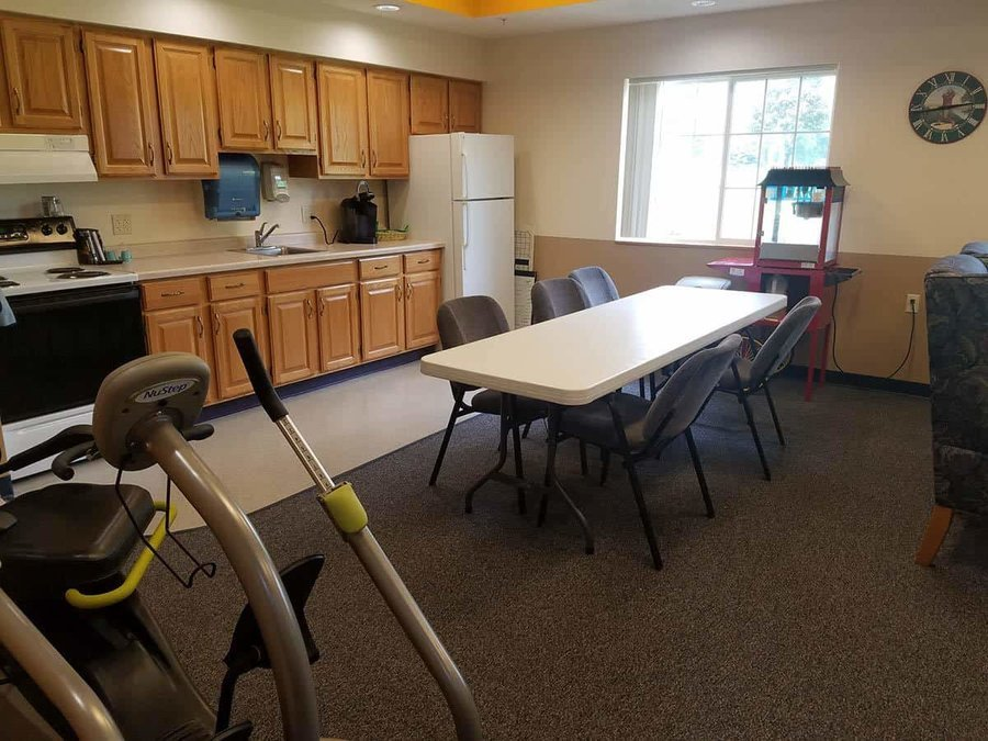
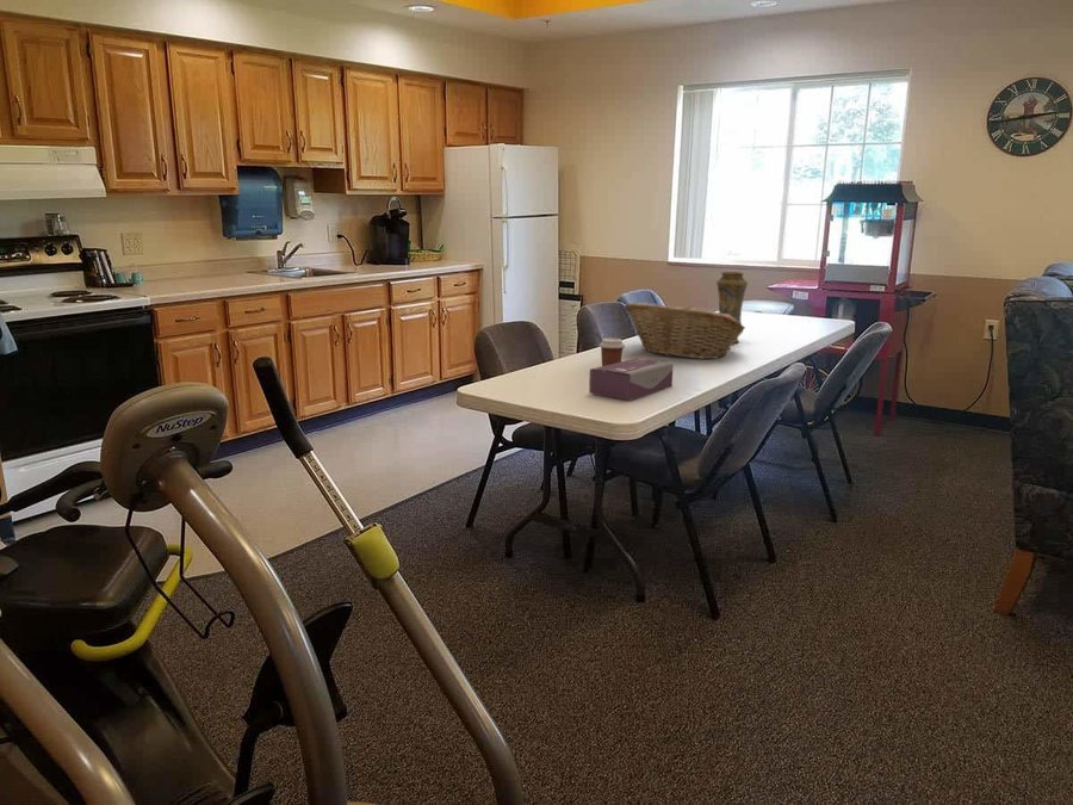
+ fruit basket (682, 327)
+ tissue box (631, 377)
+ coffee cup (612, 355)
+ vase (730, 306)
